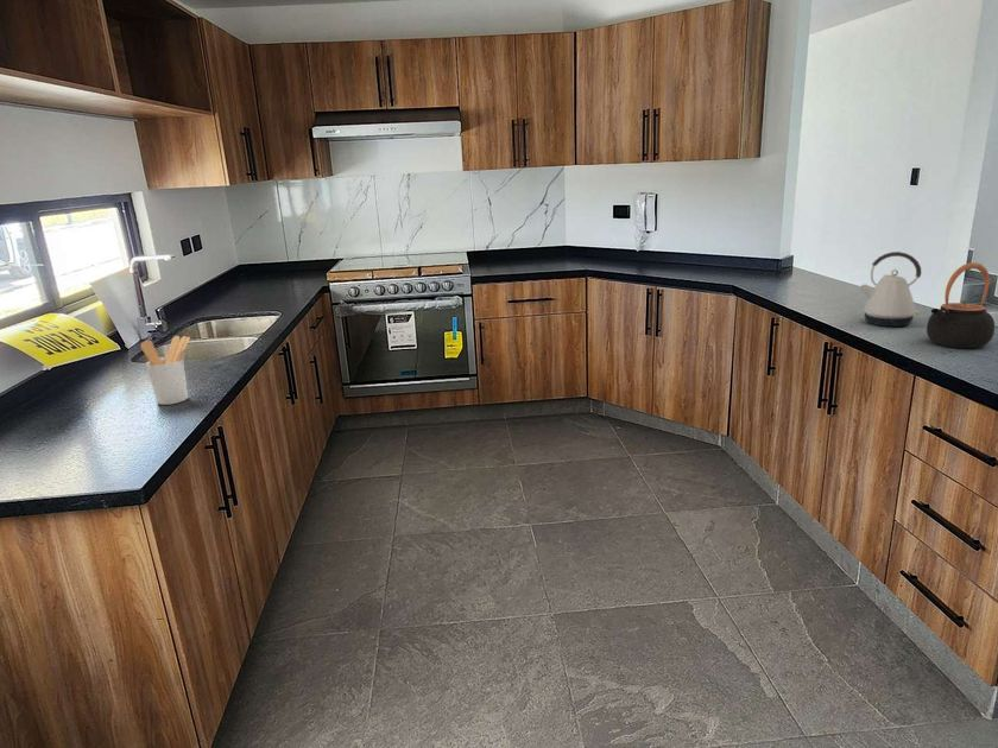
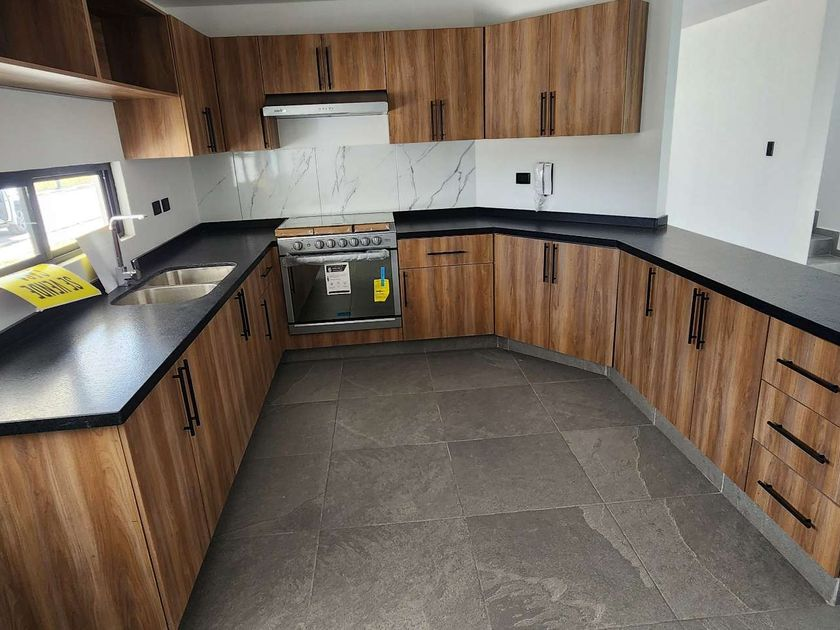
- teapot (959, 304)
- utensil holder (172, 368)
- kettle (890, 287)
